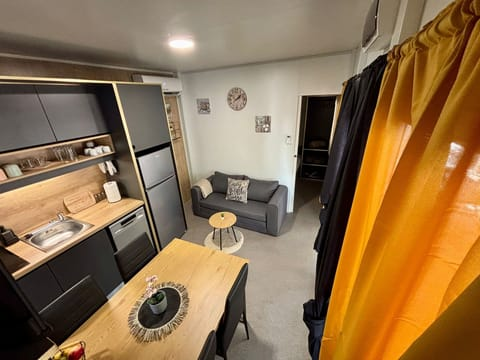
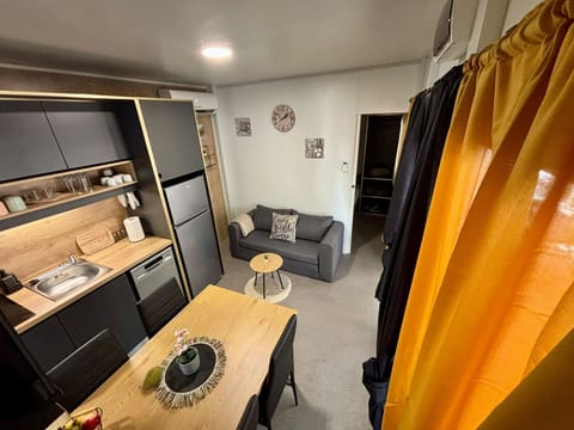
+ fruit (151, 376)
